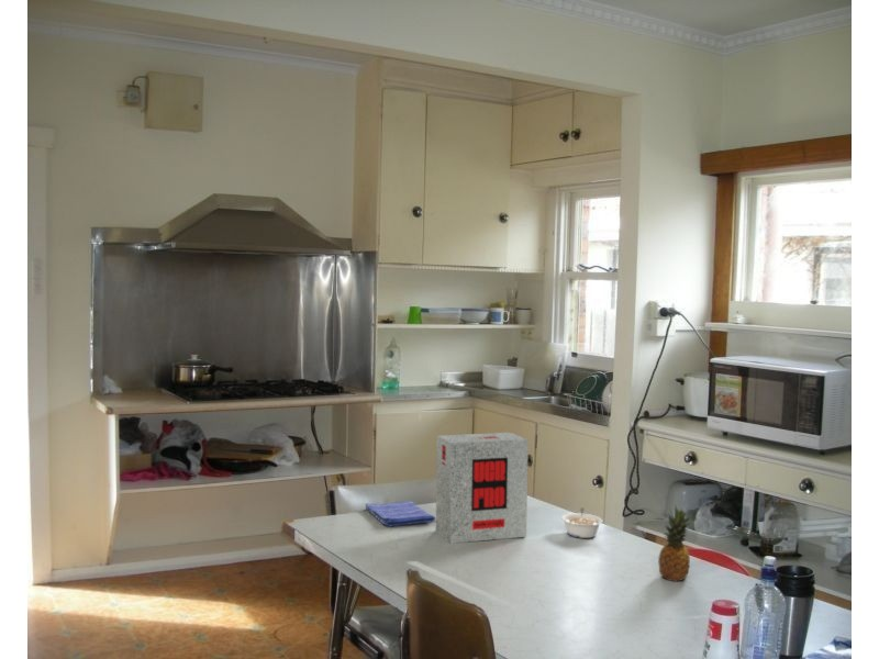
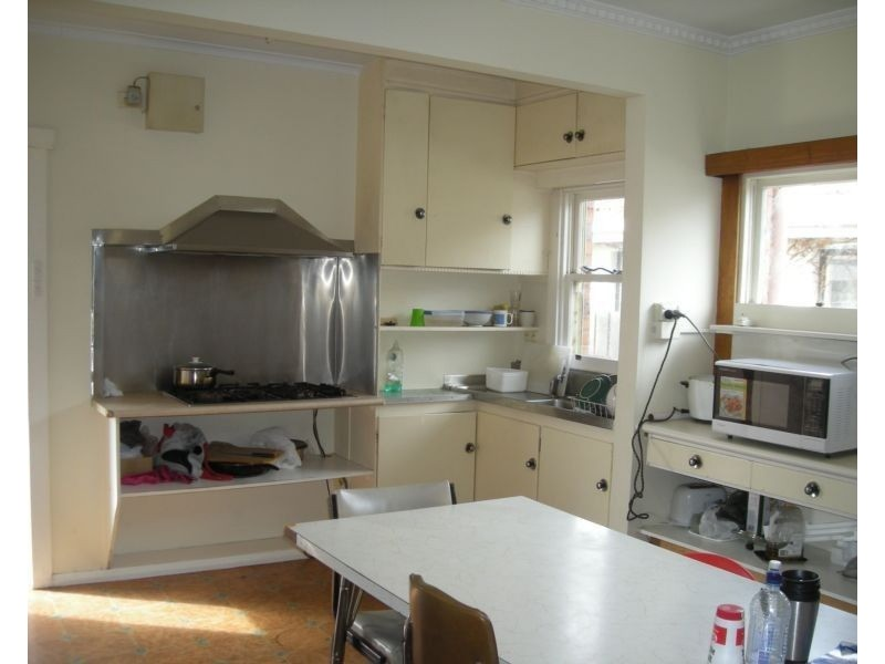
- dish towel (399, 511)
- cereal box (481, 485)
- fruit (675, 541)
- legume (580, 524)
